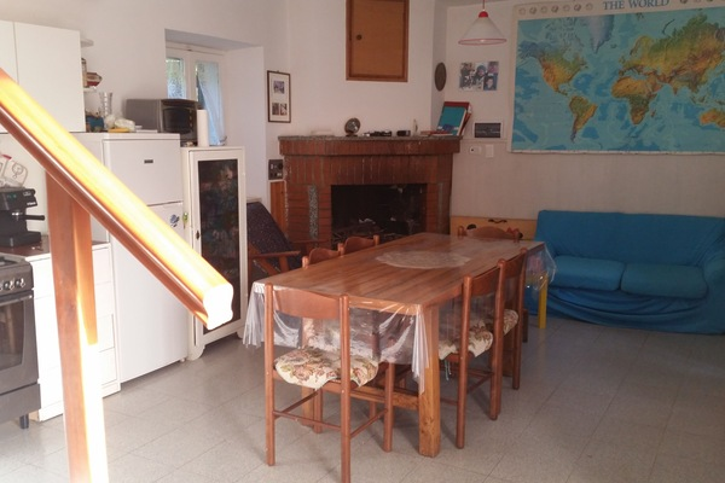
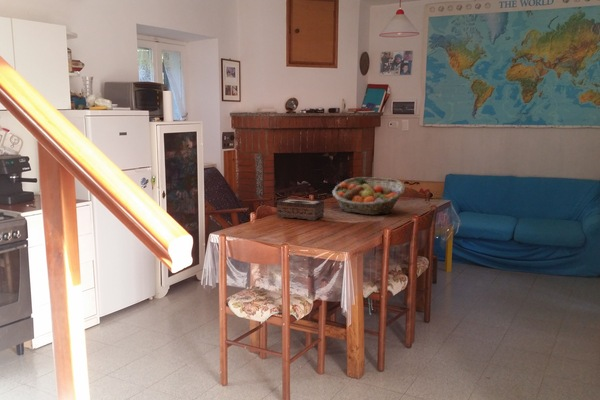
+ tissue box (300, 208)
+ fruit basket (367, 195)
